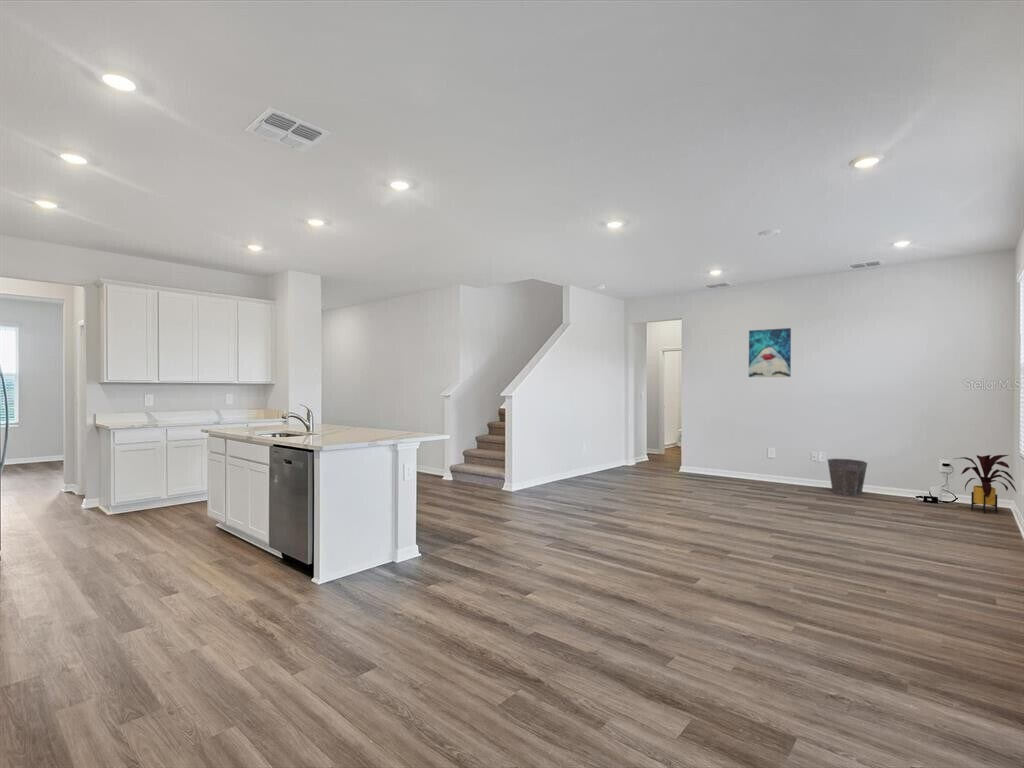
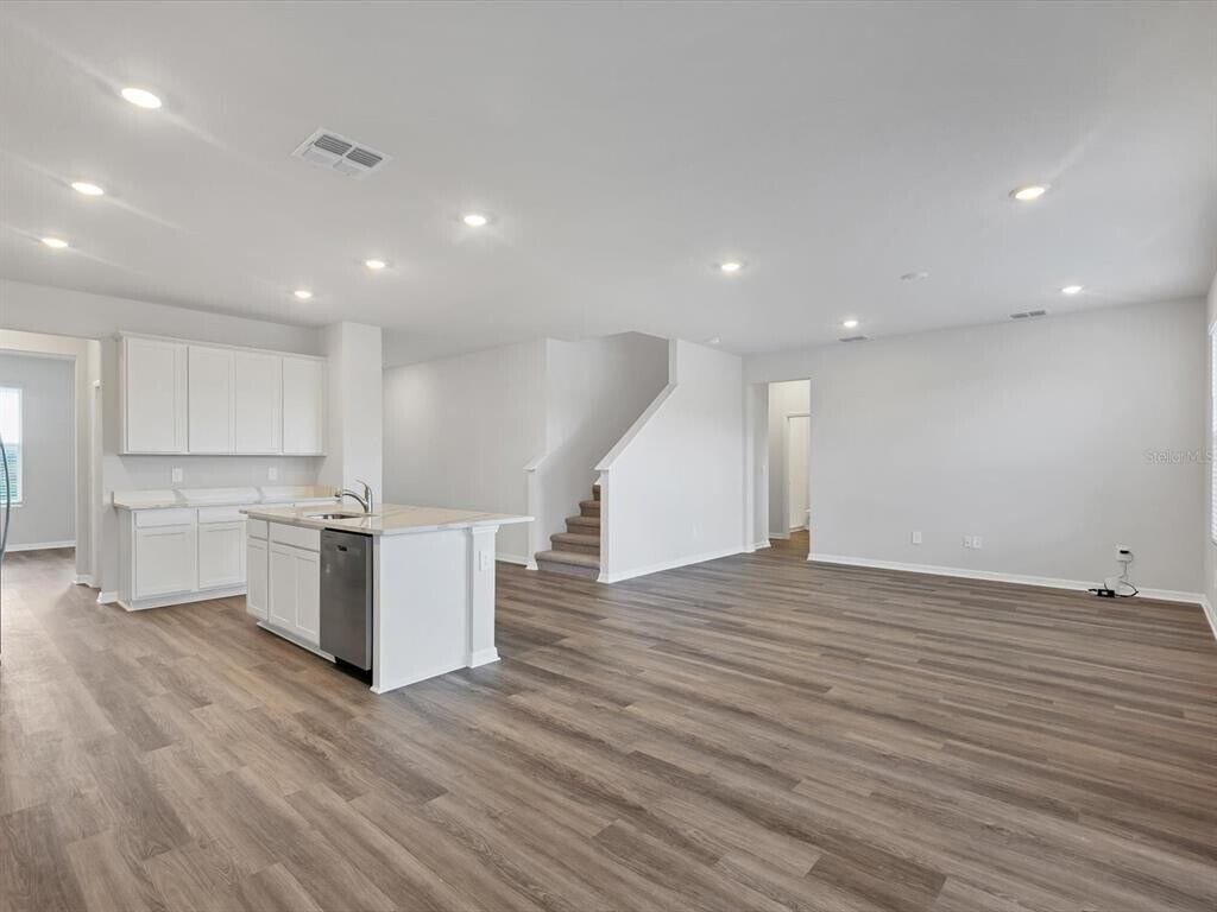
- waste bin (846, 477)
- house plant (983, 482)
- wall art (769, 353)
